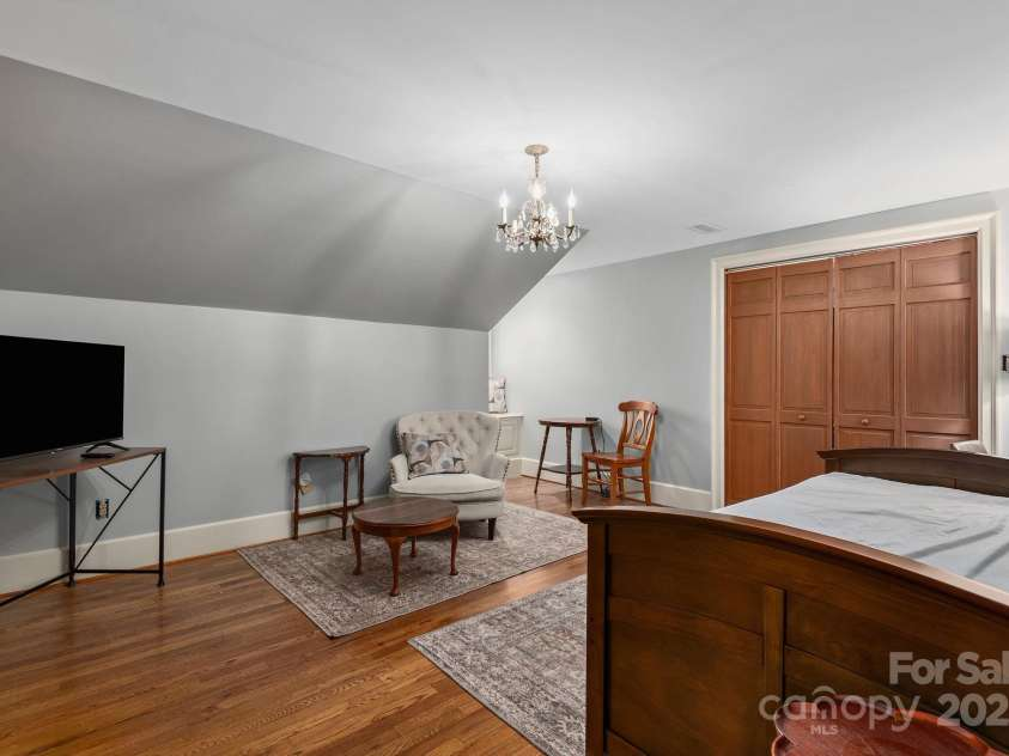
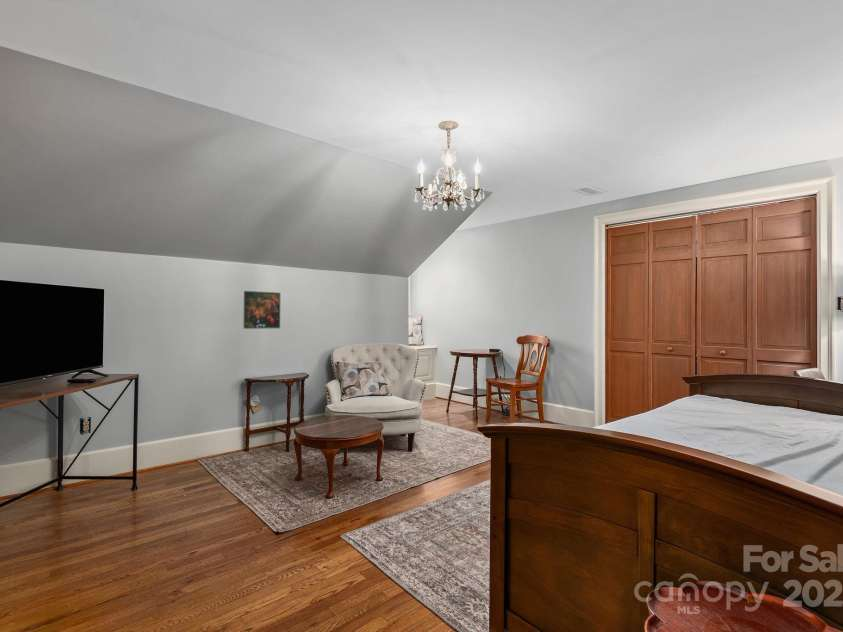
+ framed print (262, 310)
